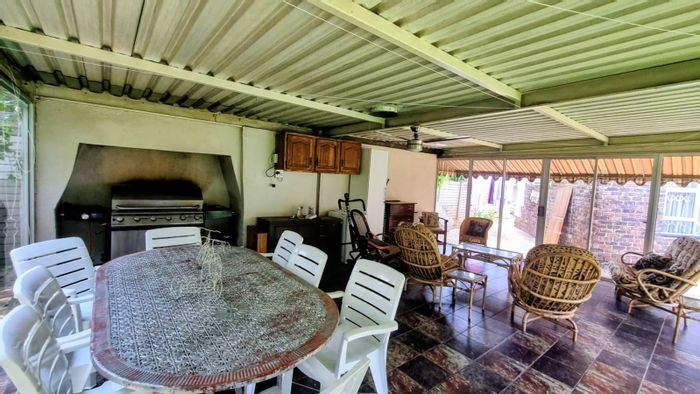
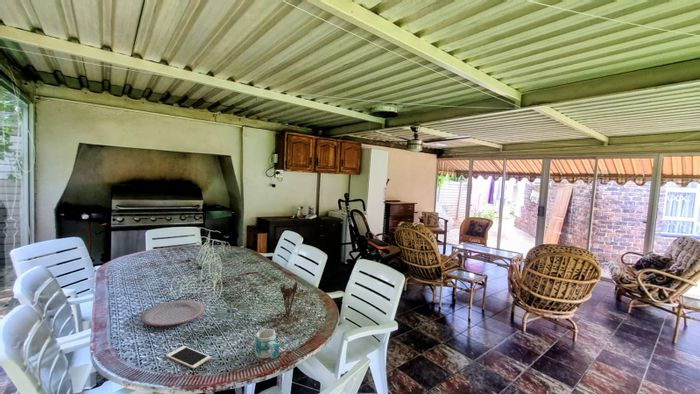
+ cell phone (188, 356)
+ plate (174, 313)
+ utensil holder (288, 299)
+ mug (267, 345)
